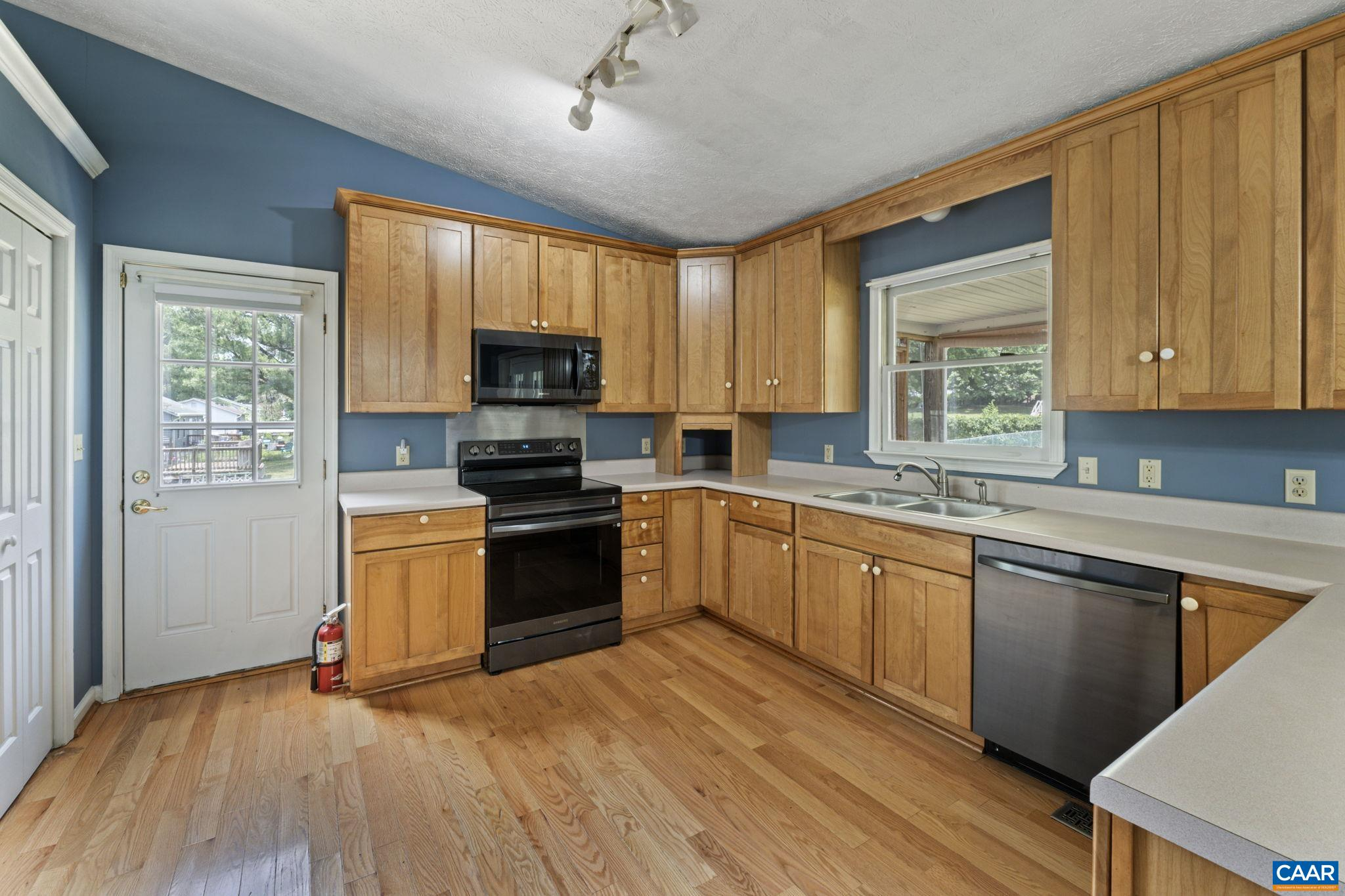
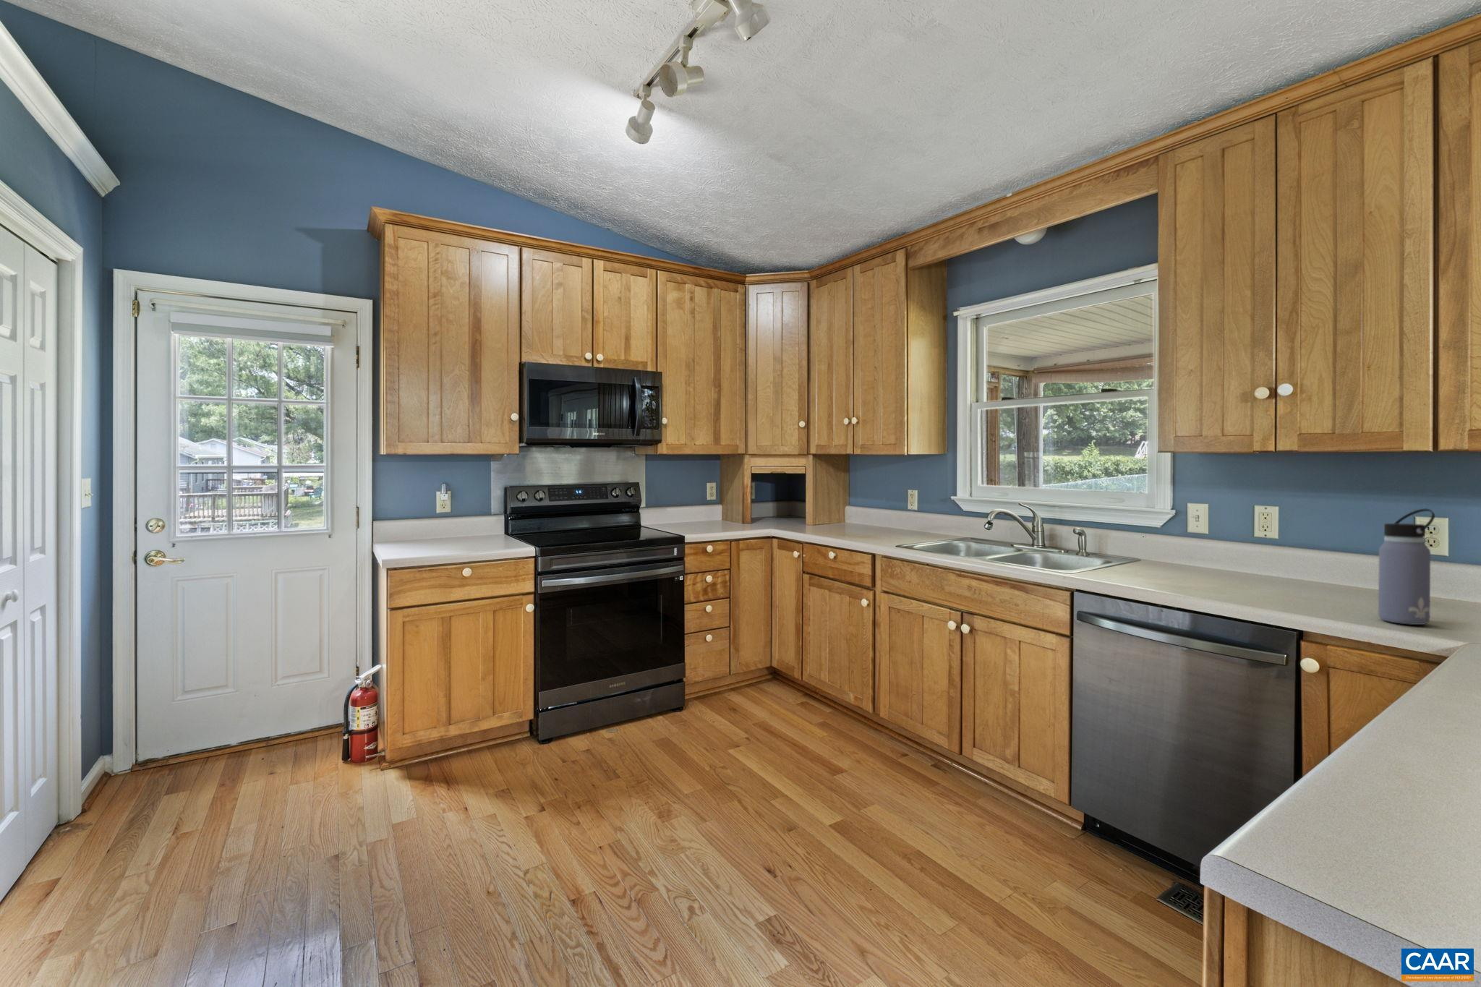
+ water bottle (1406, 565)
